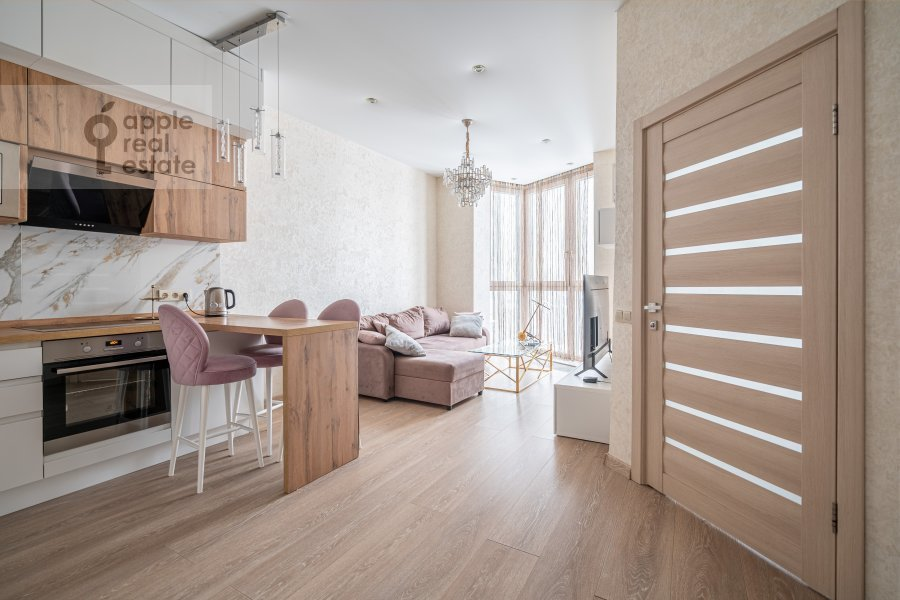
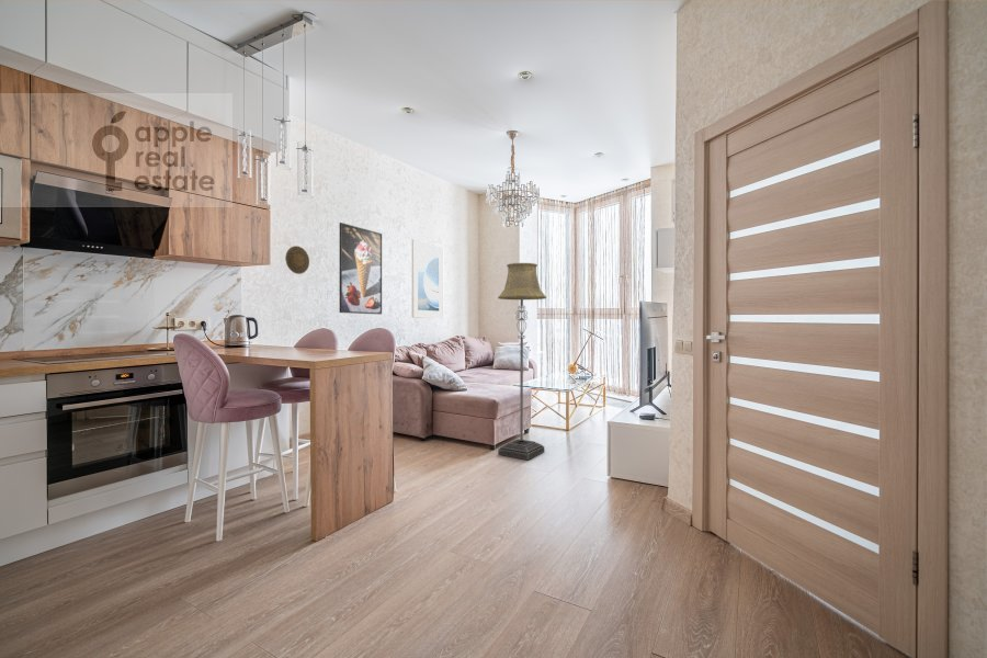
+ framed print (428, 281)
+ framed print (361, 271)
+ decorative plate (298, 260)
+ floor lamp (521, 359)
